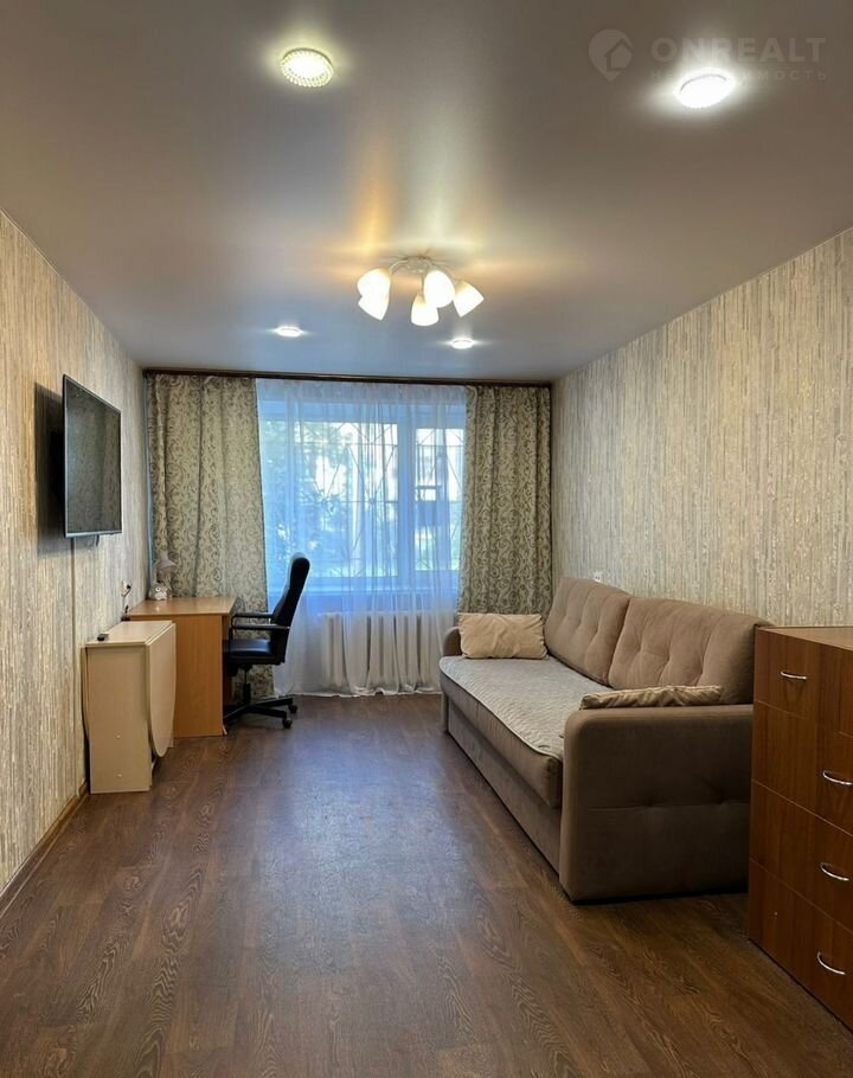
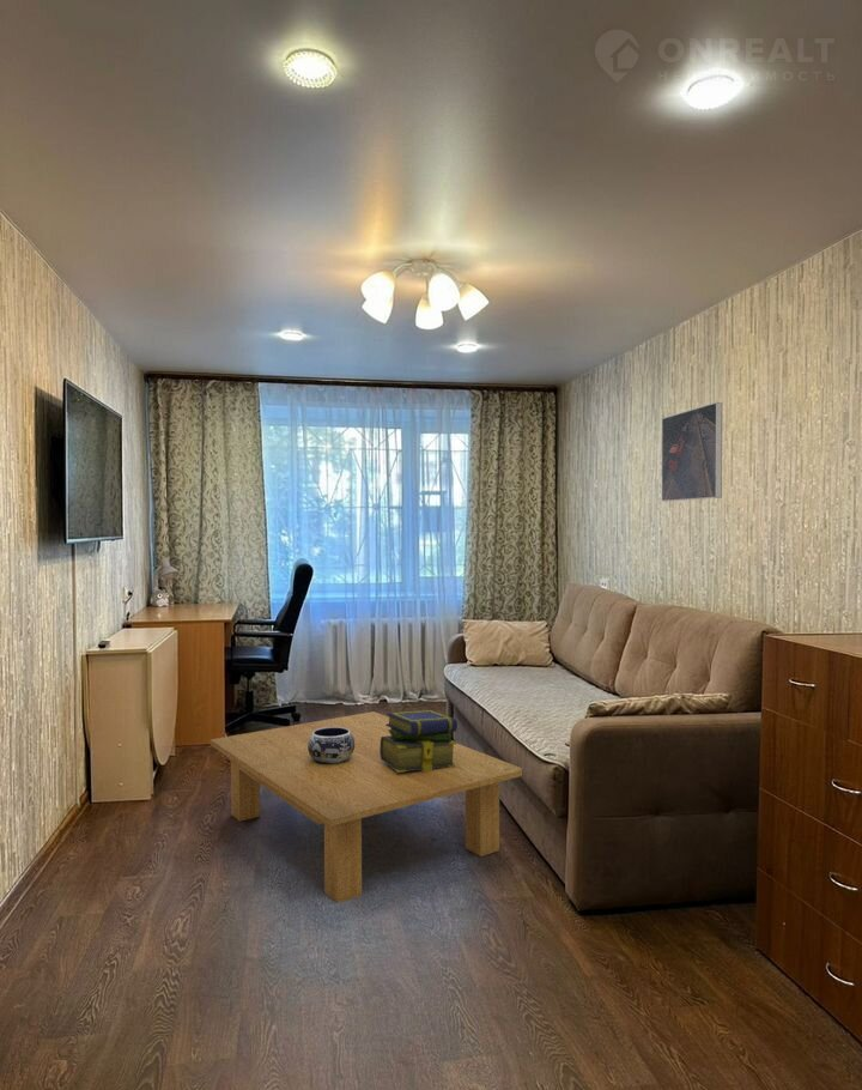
+ stack of books (419, 737)
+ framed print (690, 455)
+ decorative bowl (330, 744)
+ coffee table (357, 792)
